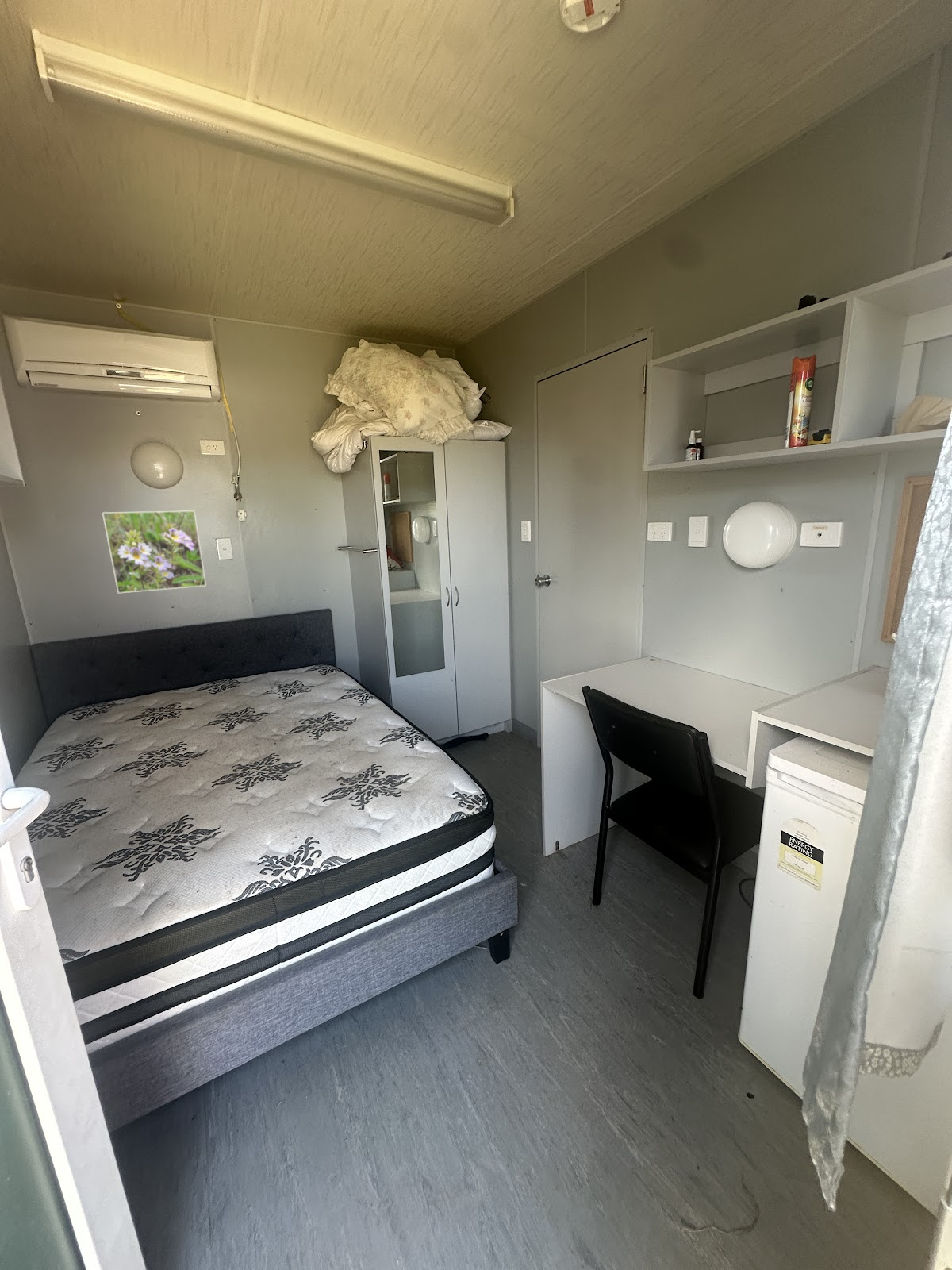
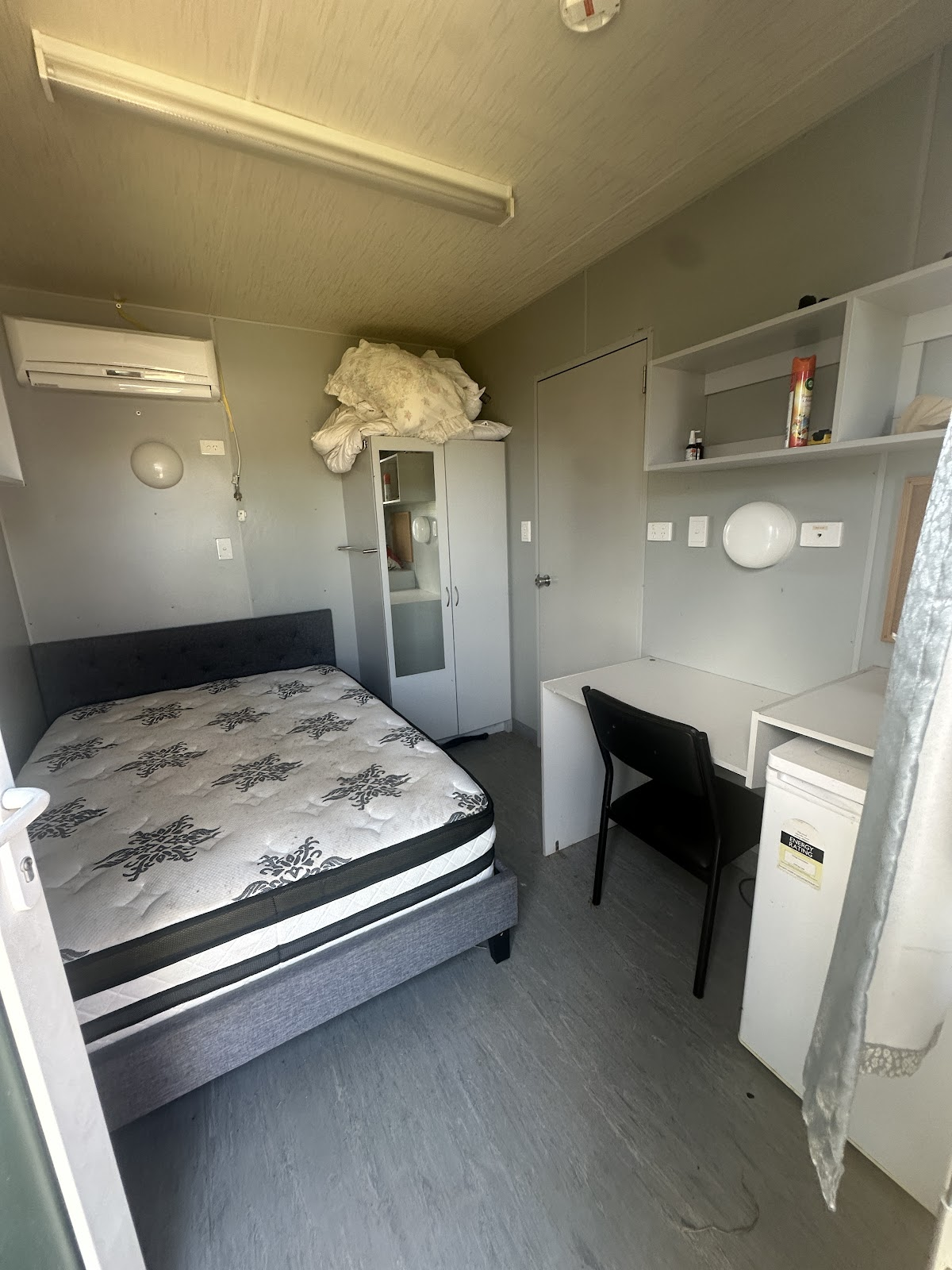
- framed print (157, 551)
